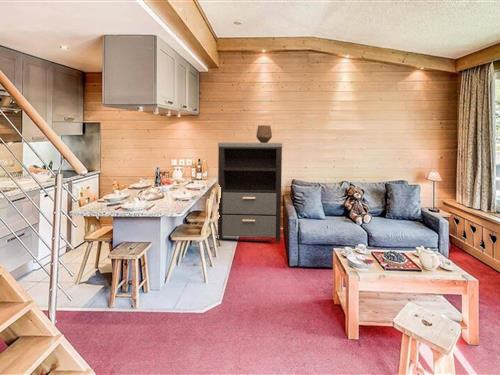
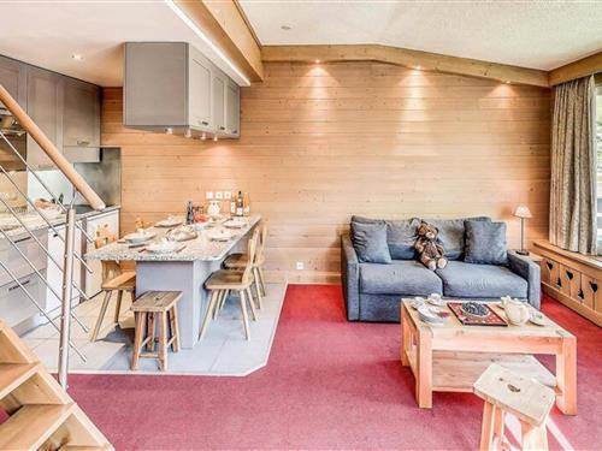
- ceramic pot (264, 134)
- shelving unit (250, 191)
